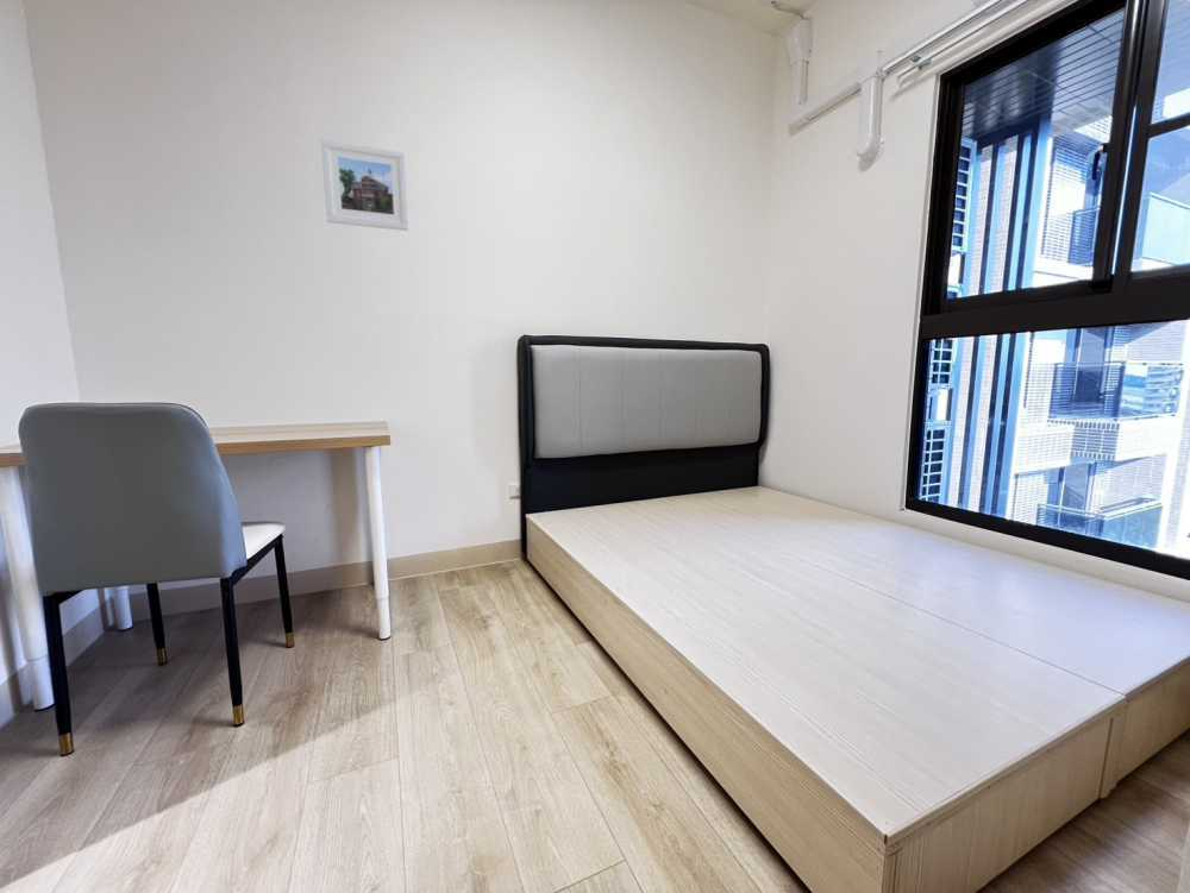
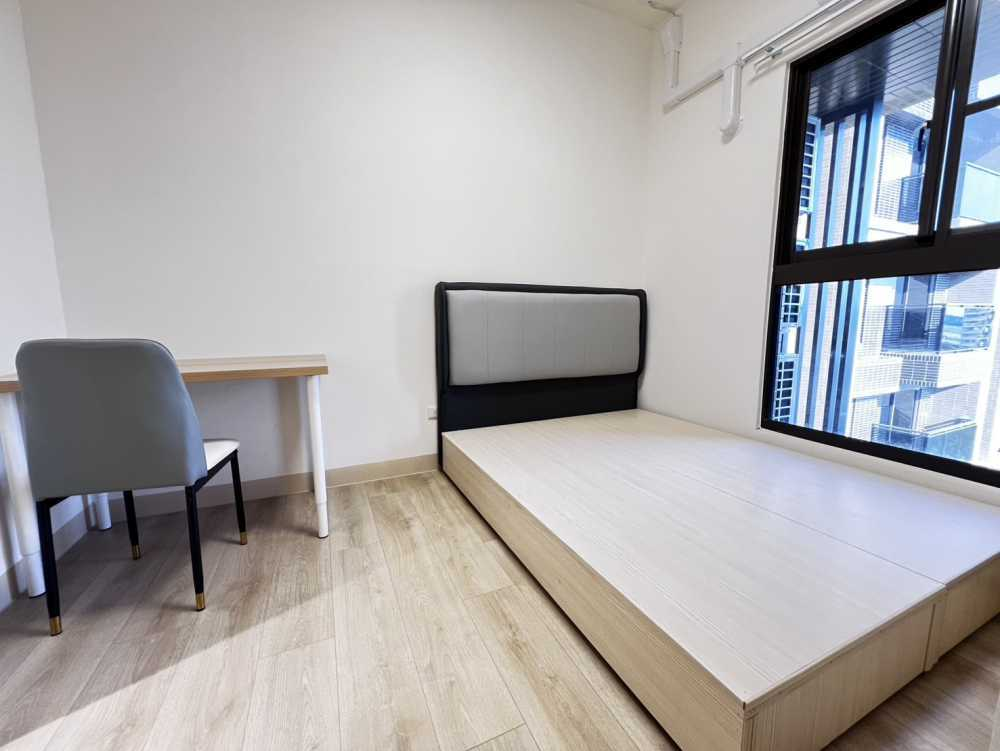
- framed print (367, 187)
